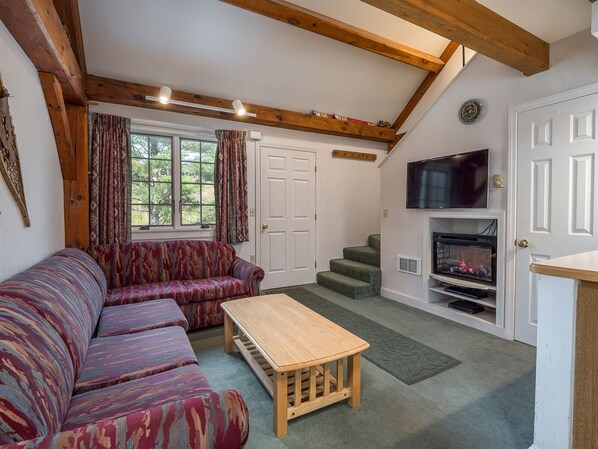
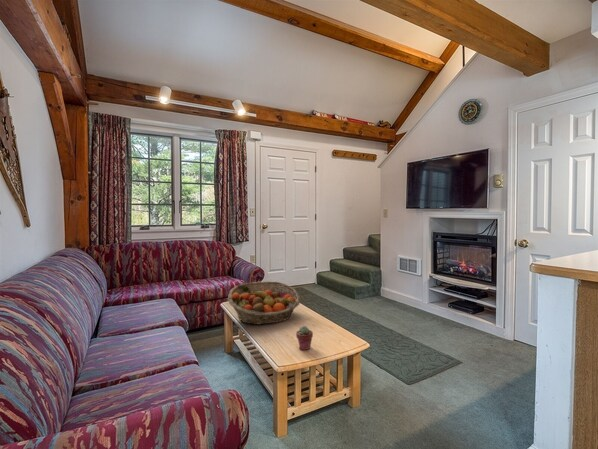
+ fruit basket (264, 301)
+ potted succulent (304, 336)
